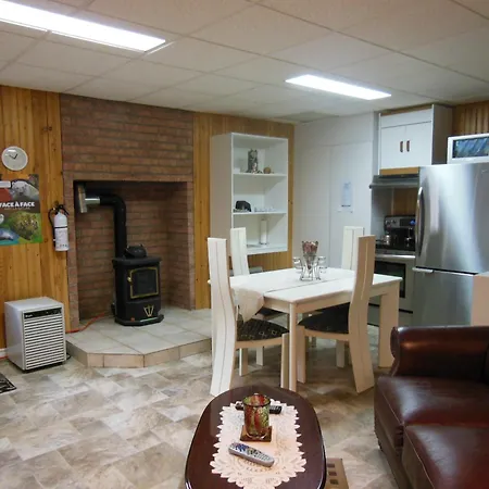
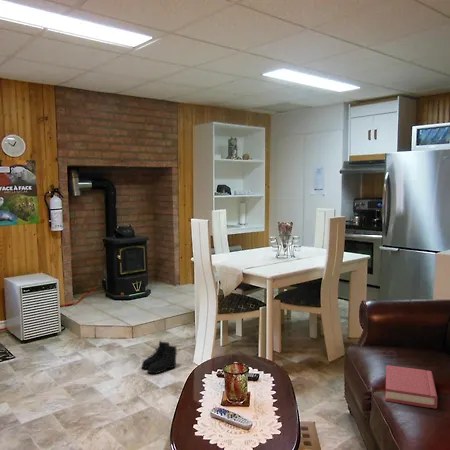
+ boots (159, 355)
+ hardback book (409, 385)
